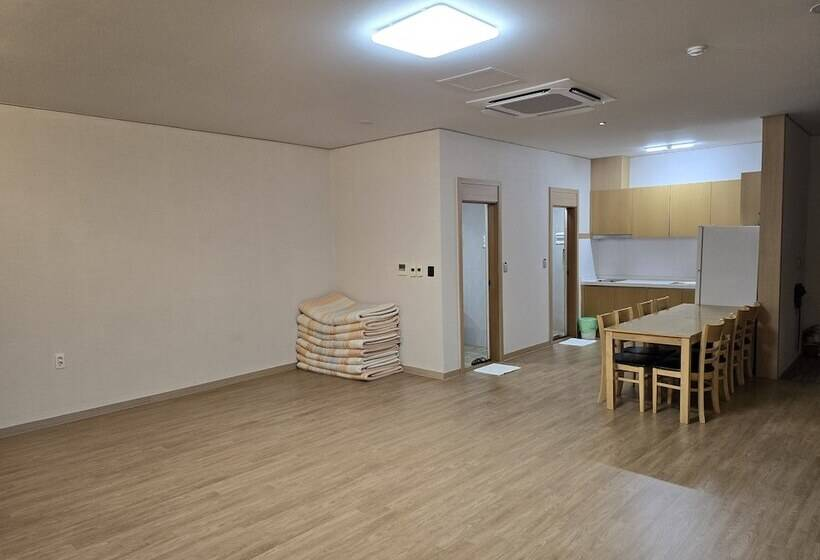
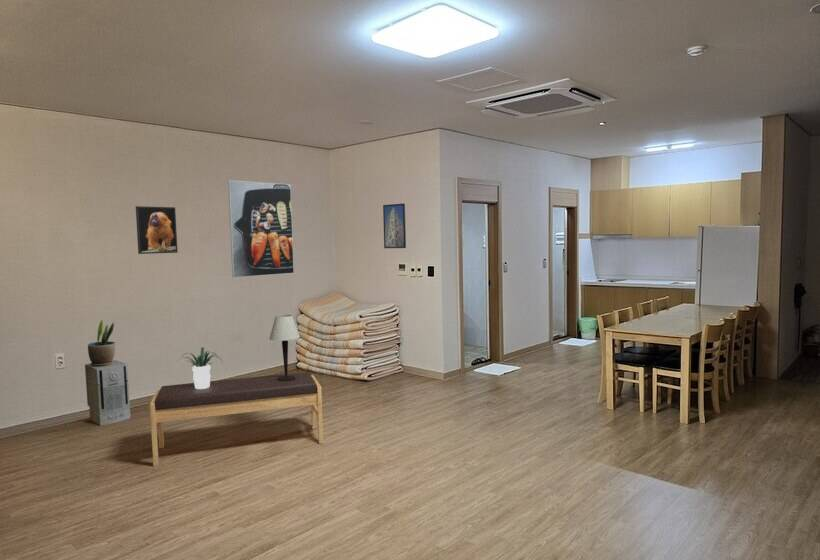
+ table lamp (285, 347)
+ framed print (157, 230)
+ air purifier (107, 391)
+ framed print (262, 229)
+ potted plant (201, 368)
+ bench (240, 412)
+ potted plant (101, 342)
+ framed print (394, 226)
